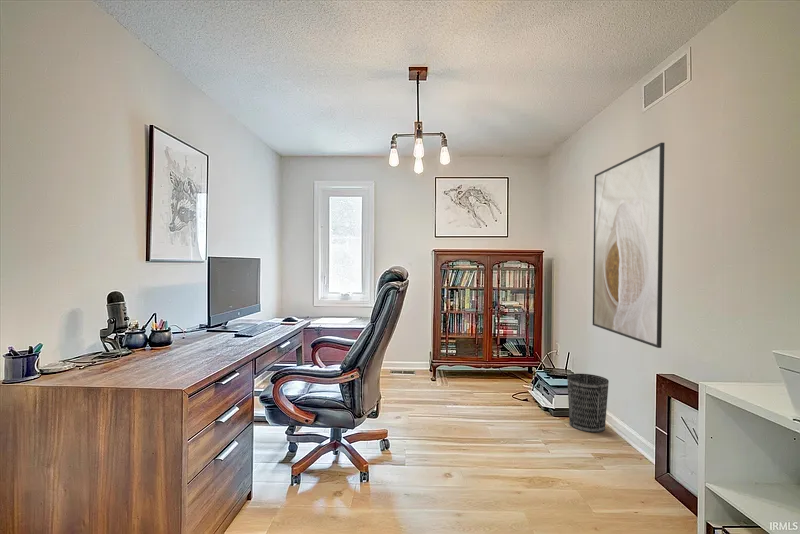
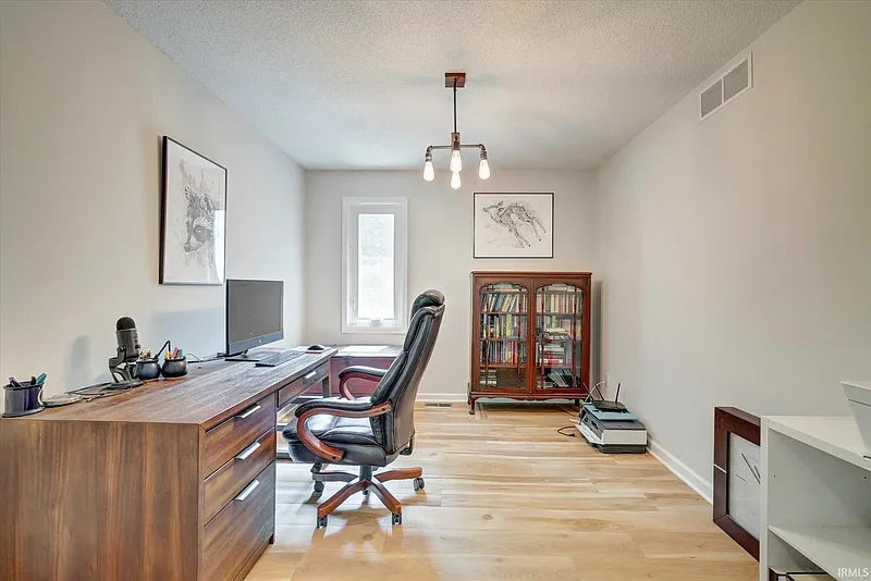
- wastebasket (587, 402)
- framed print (622, 248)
